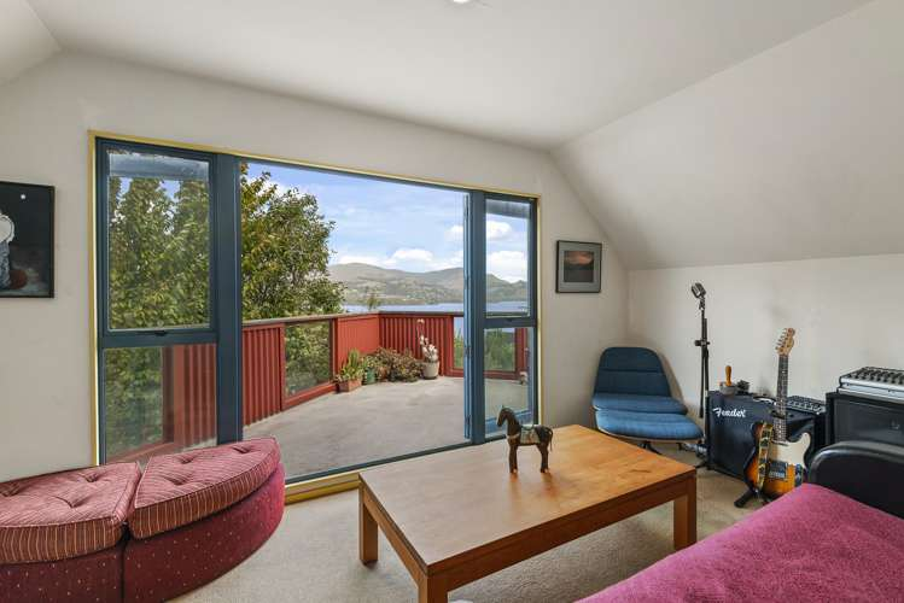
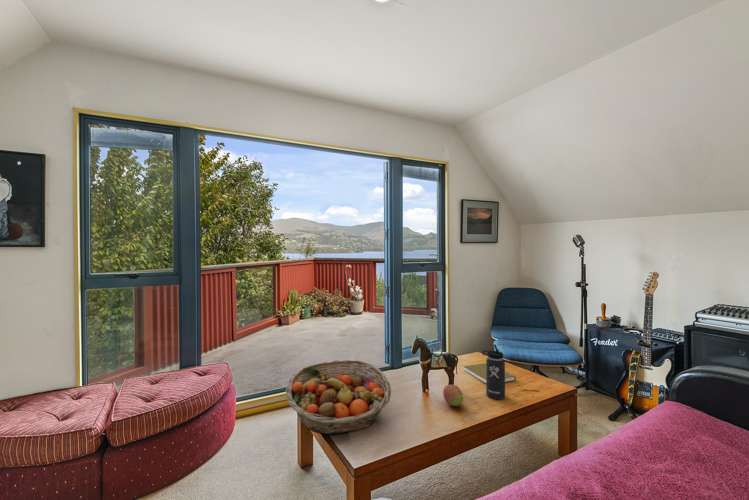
+ book (485, 373)
+ fruit (453, 395)
+ fruit basket (339, 394)
+ thermos bottle (493, 369)
